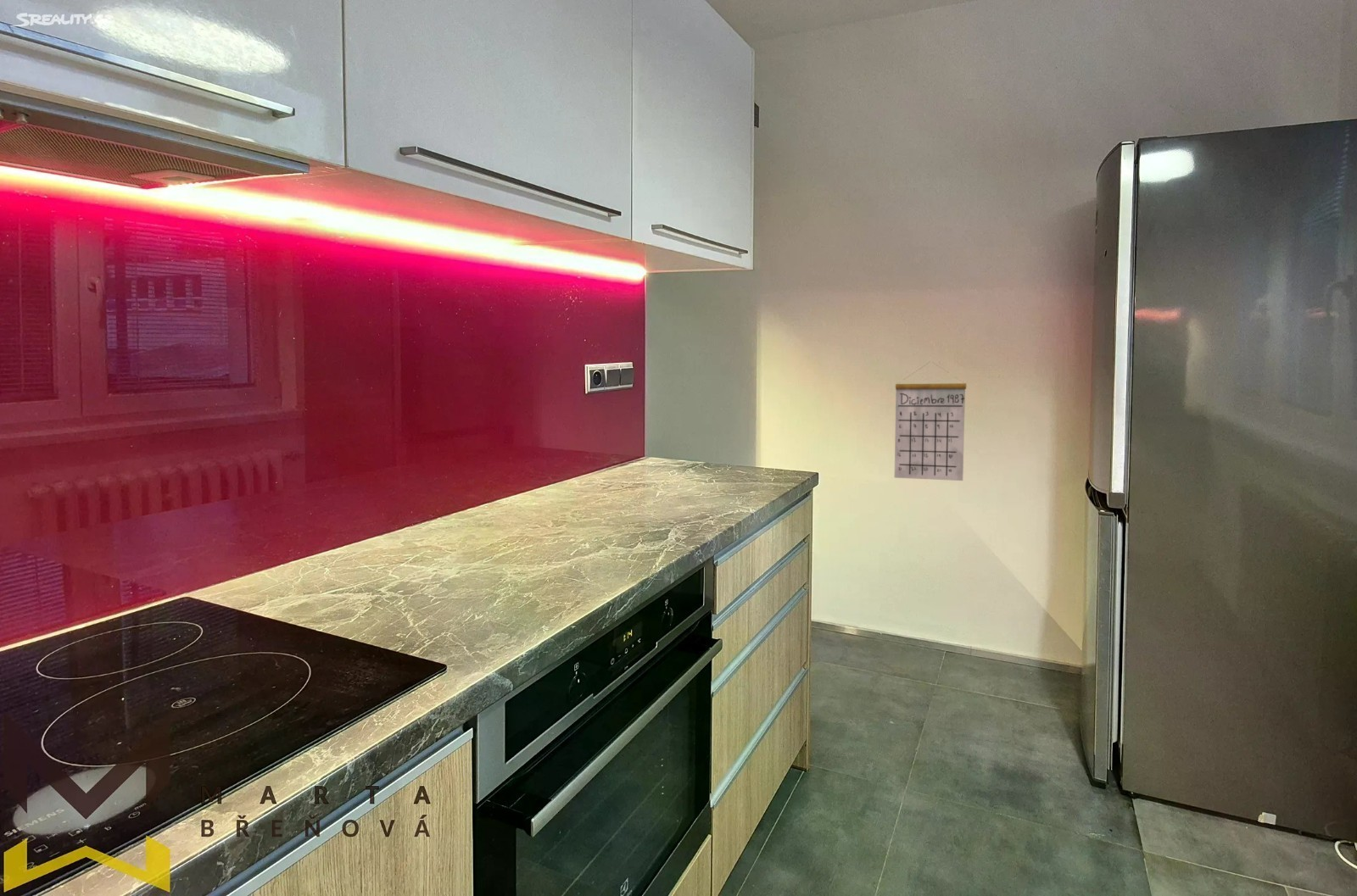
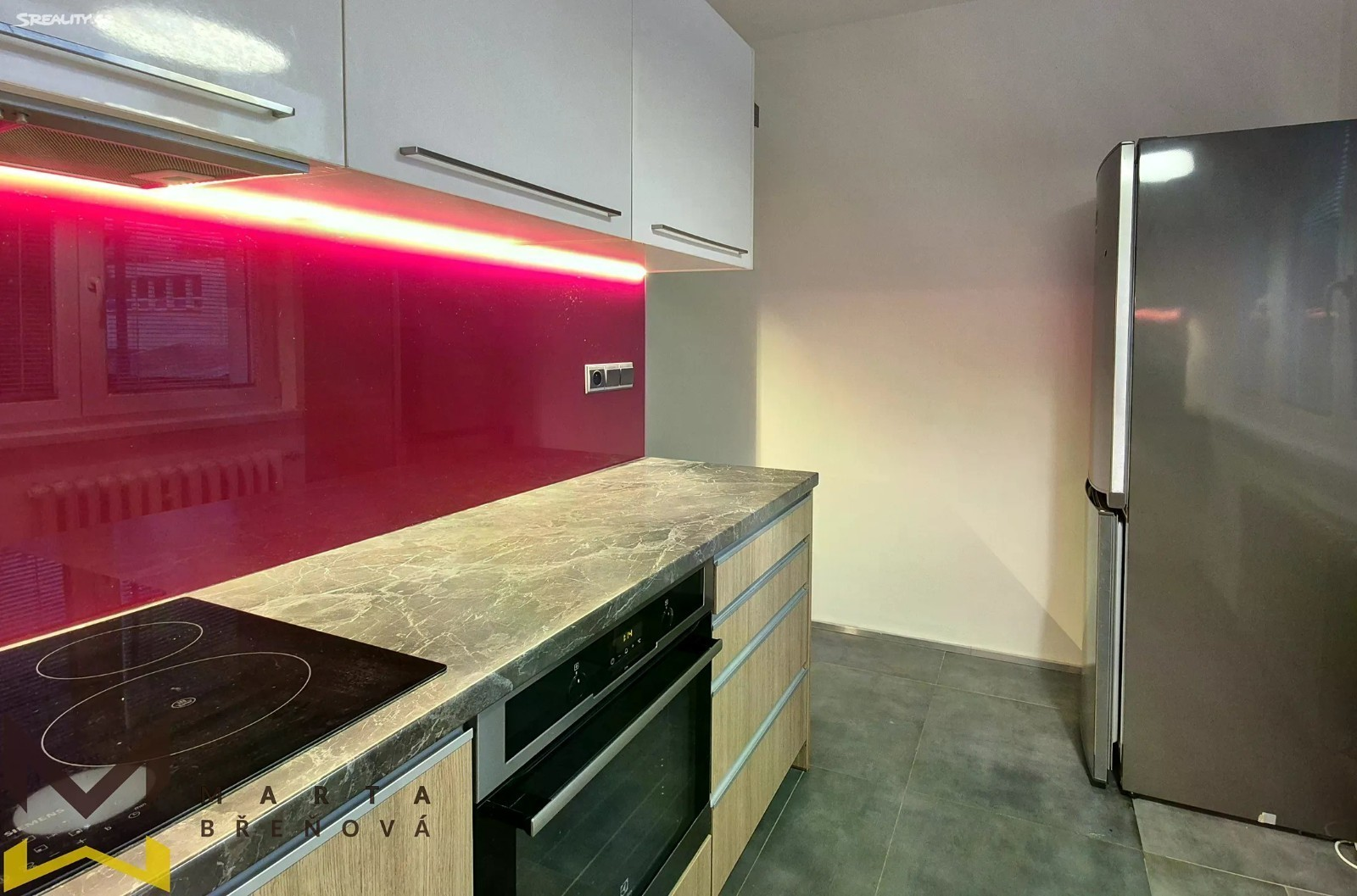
- calendar (930, 420)
